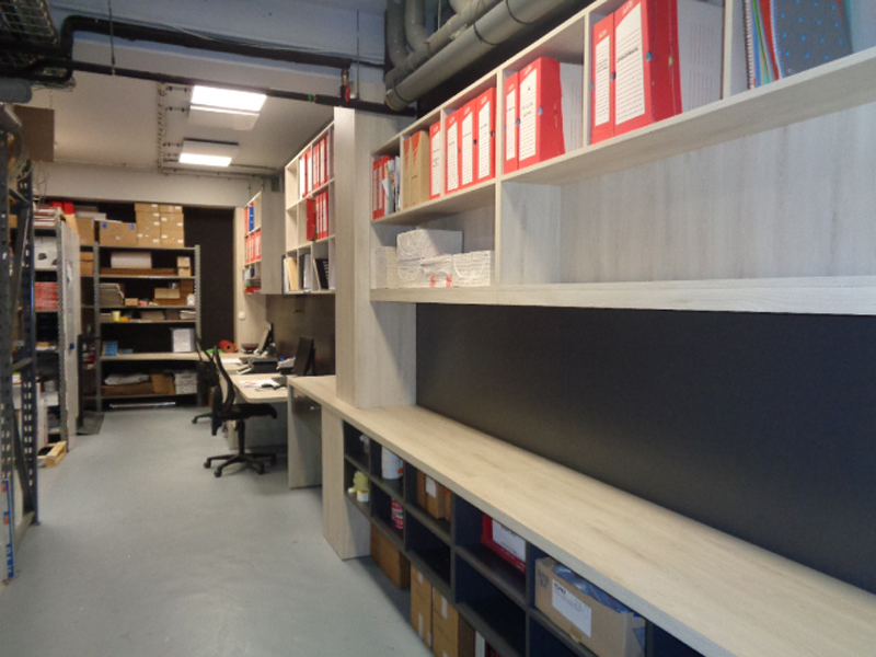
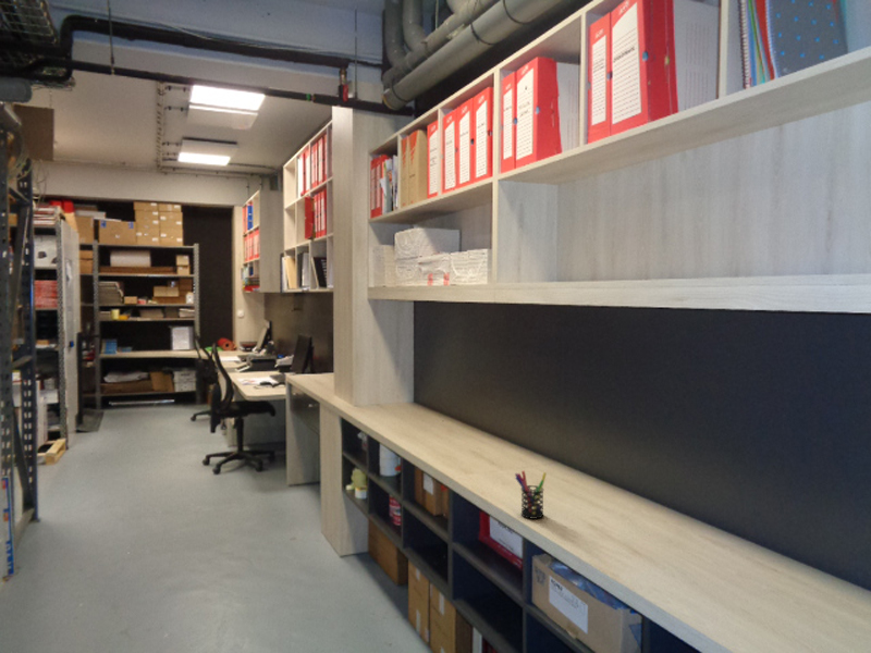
+ pen holder (532, 493)
